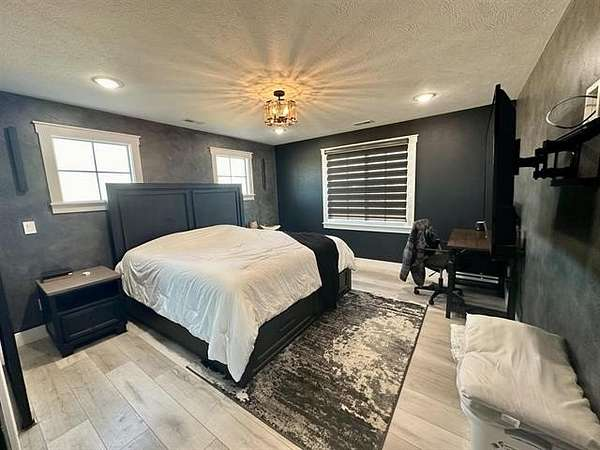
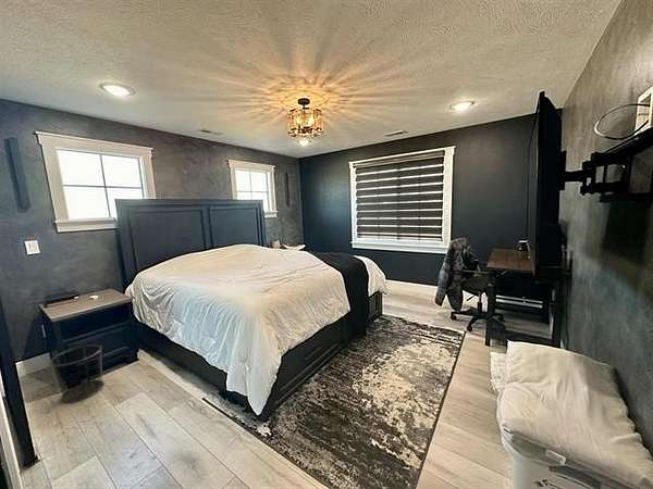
+ waste bin (79, 373)
